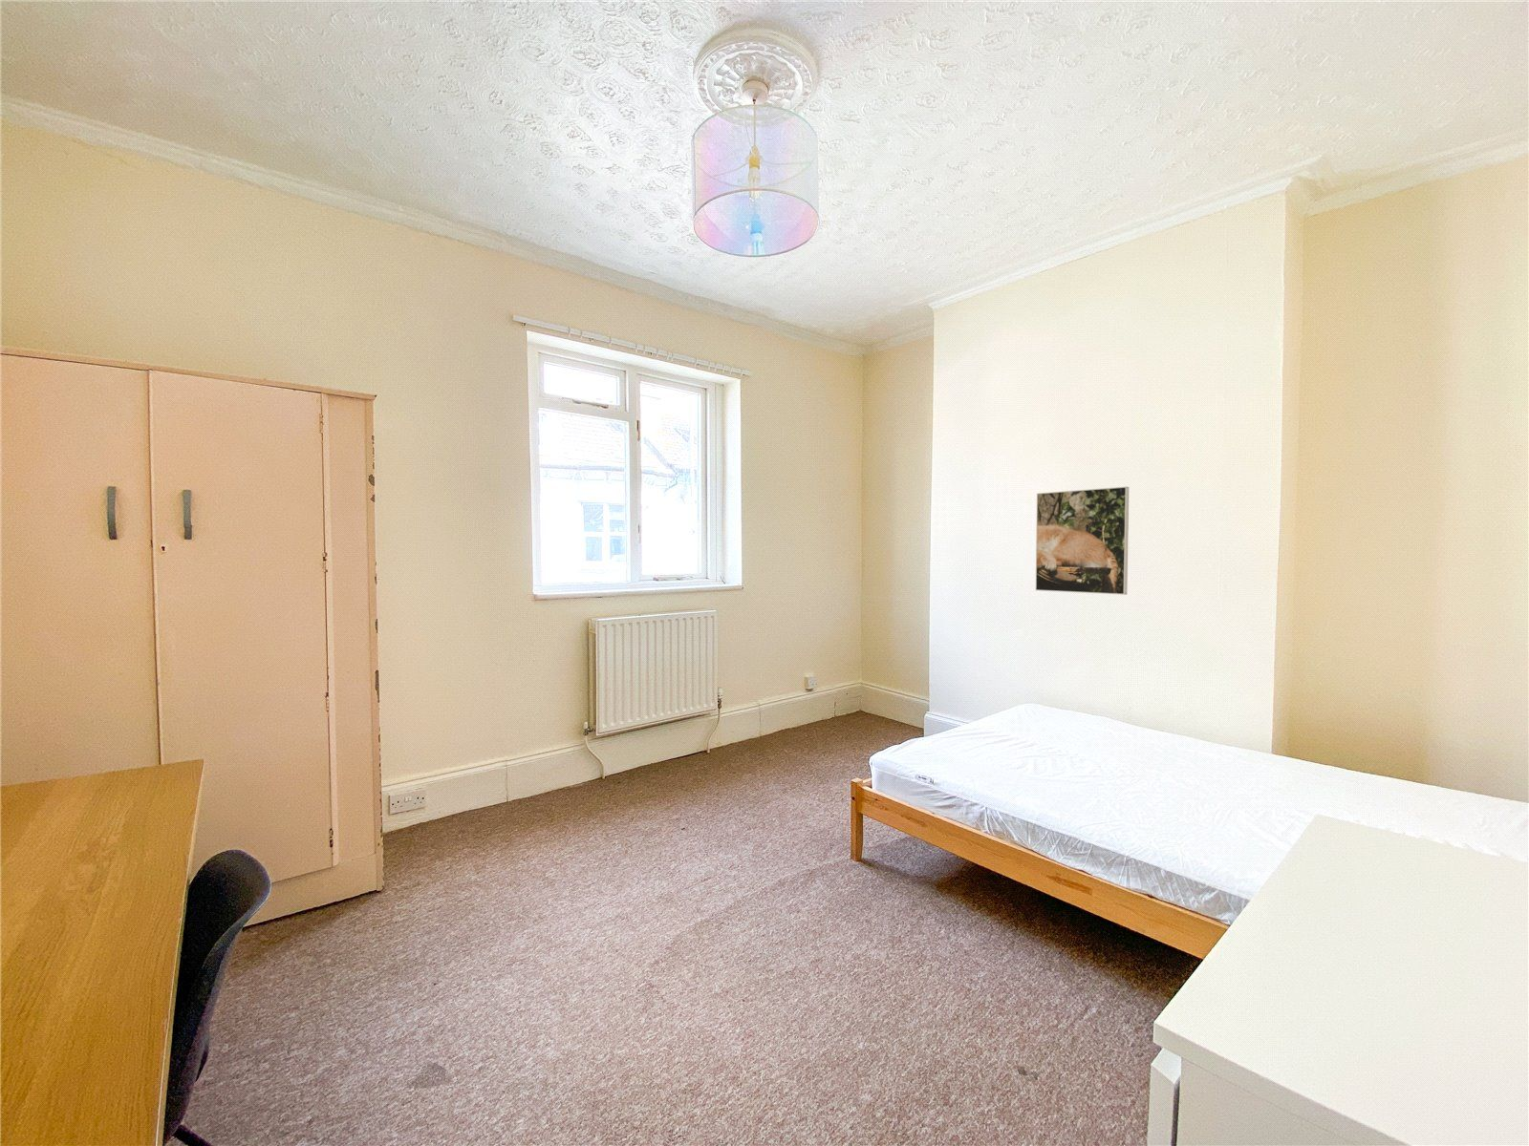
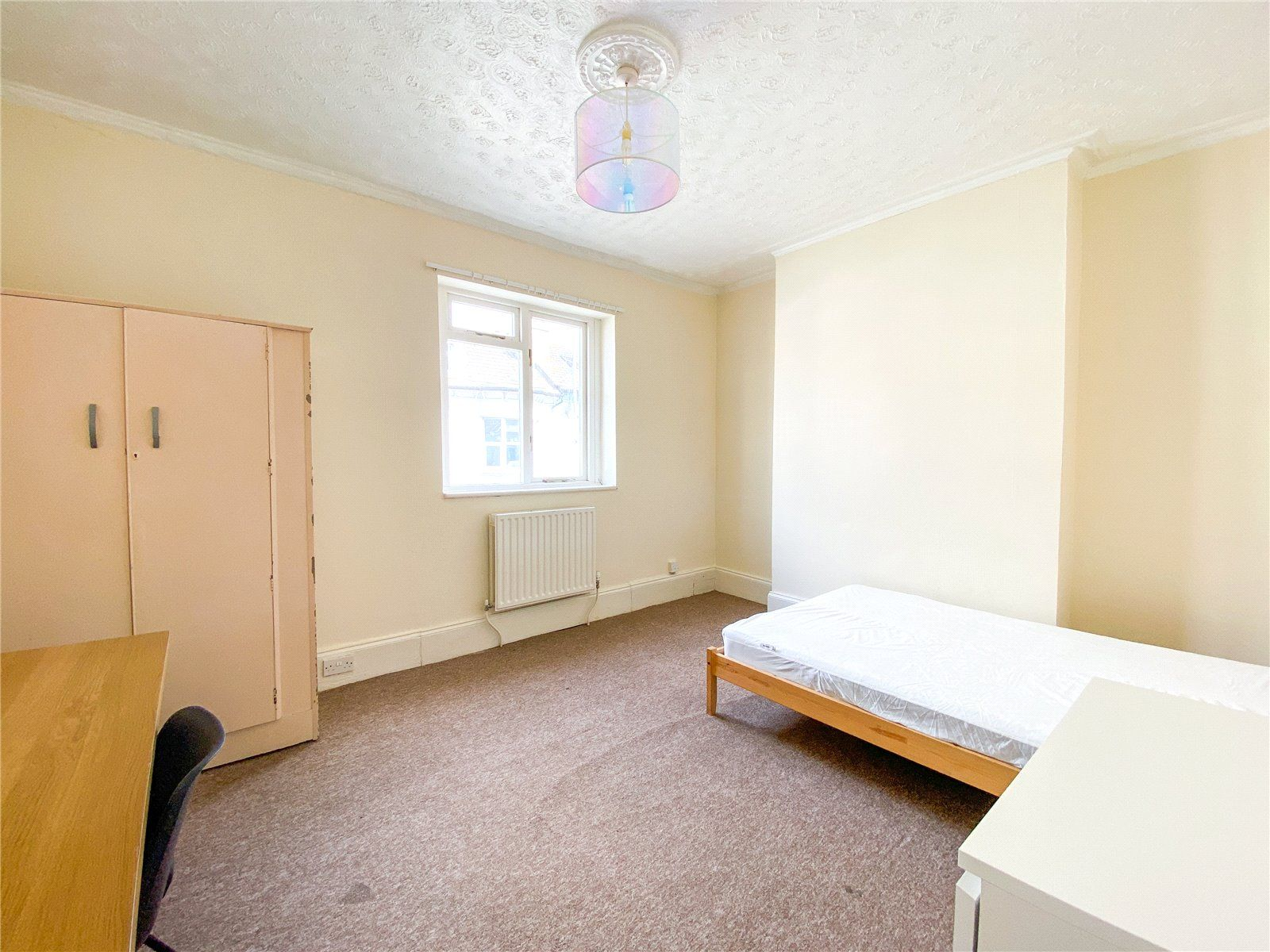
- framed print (1079, 540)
